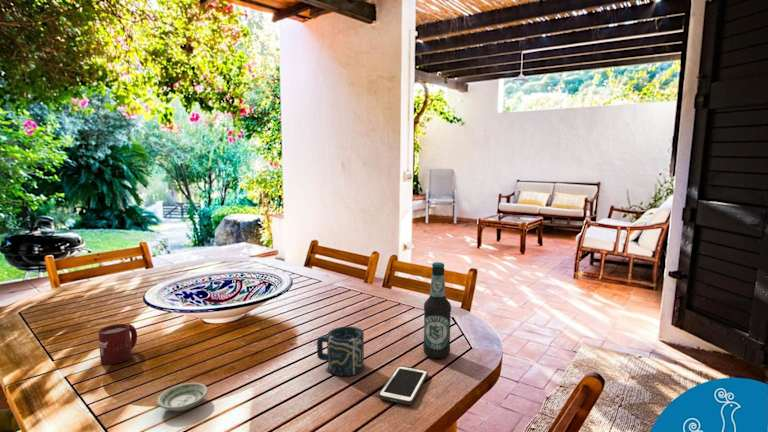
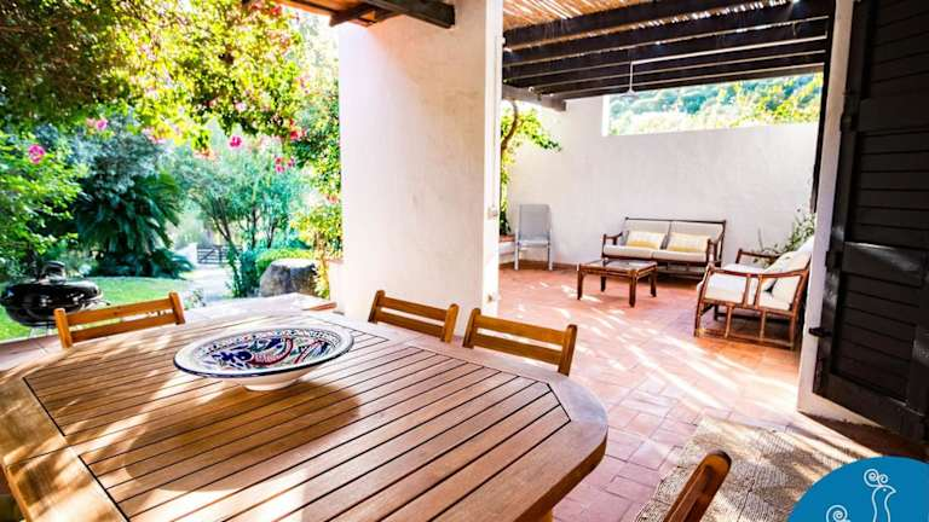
- cup (340, 349)
- cup (120, 341)
- saucer (183, 399)
- bottle (437, 309)
- cell phone (404, 383)
